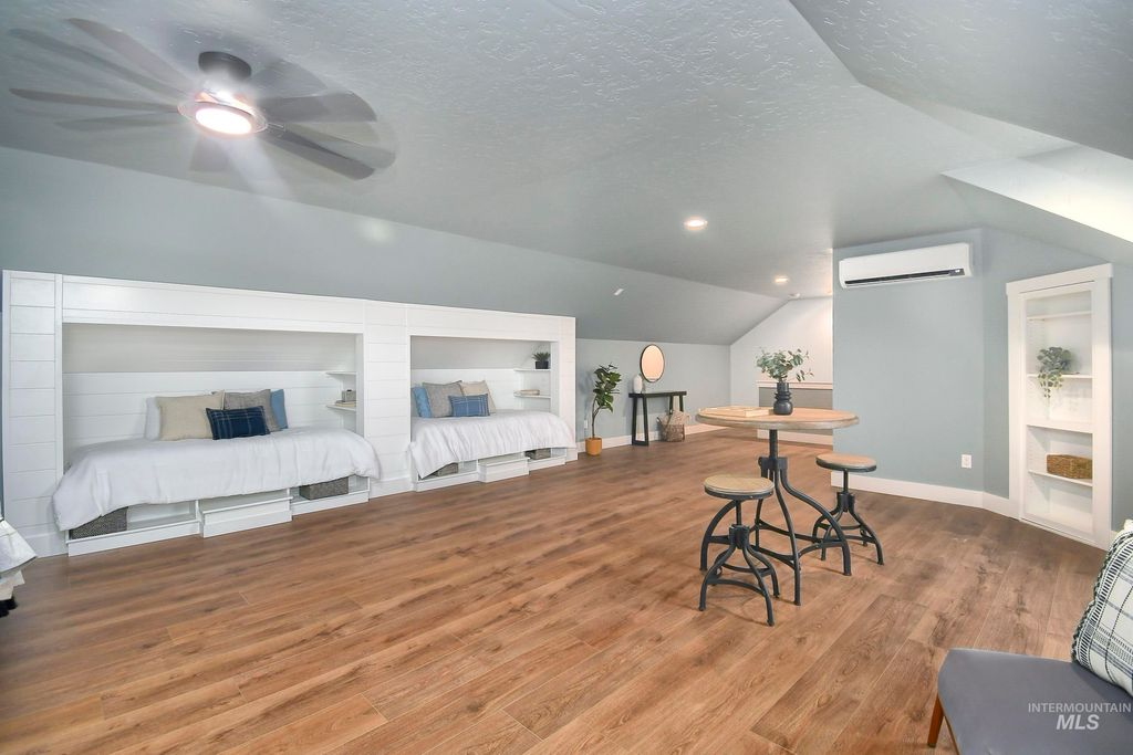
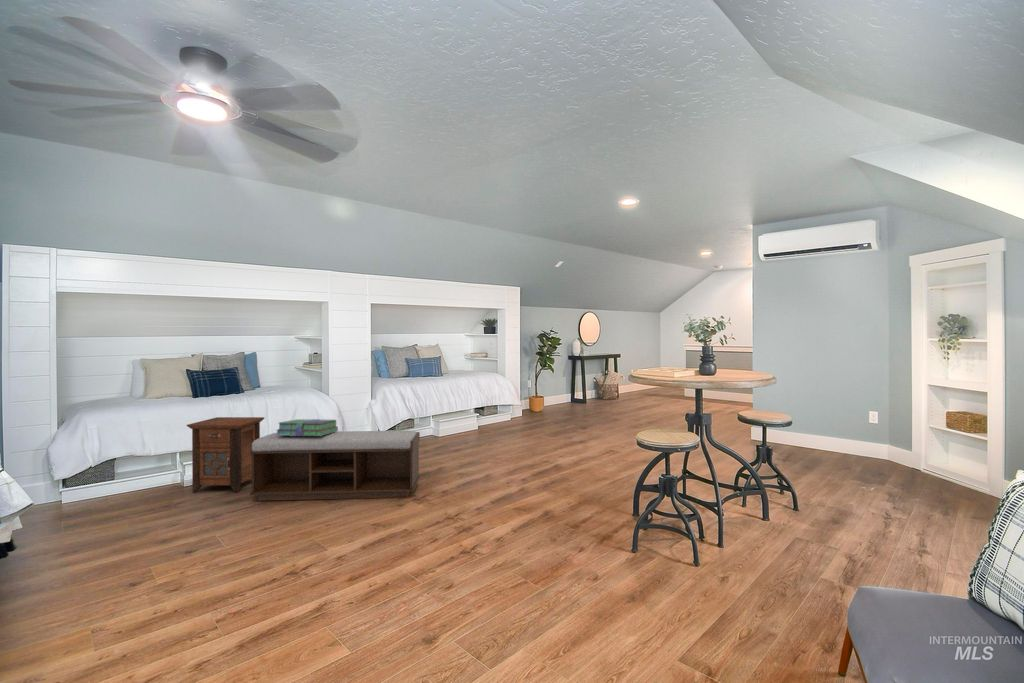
+ stack of books (307, 428)
+ bench (339, 463)
+ nightstand (227, 453)
